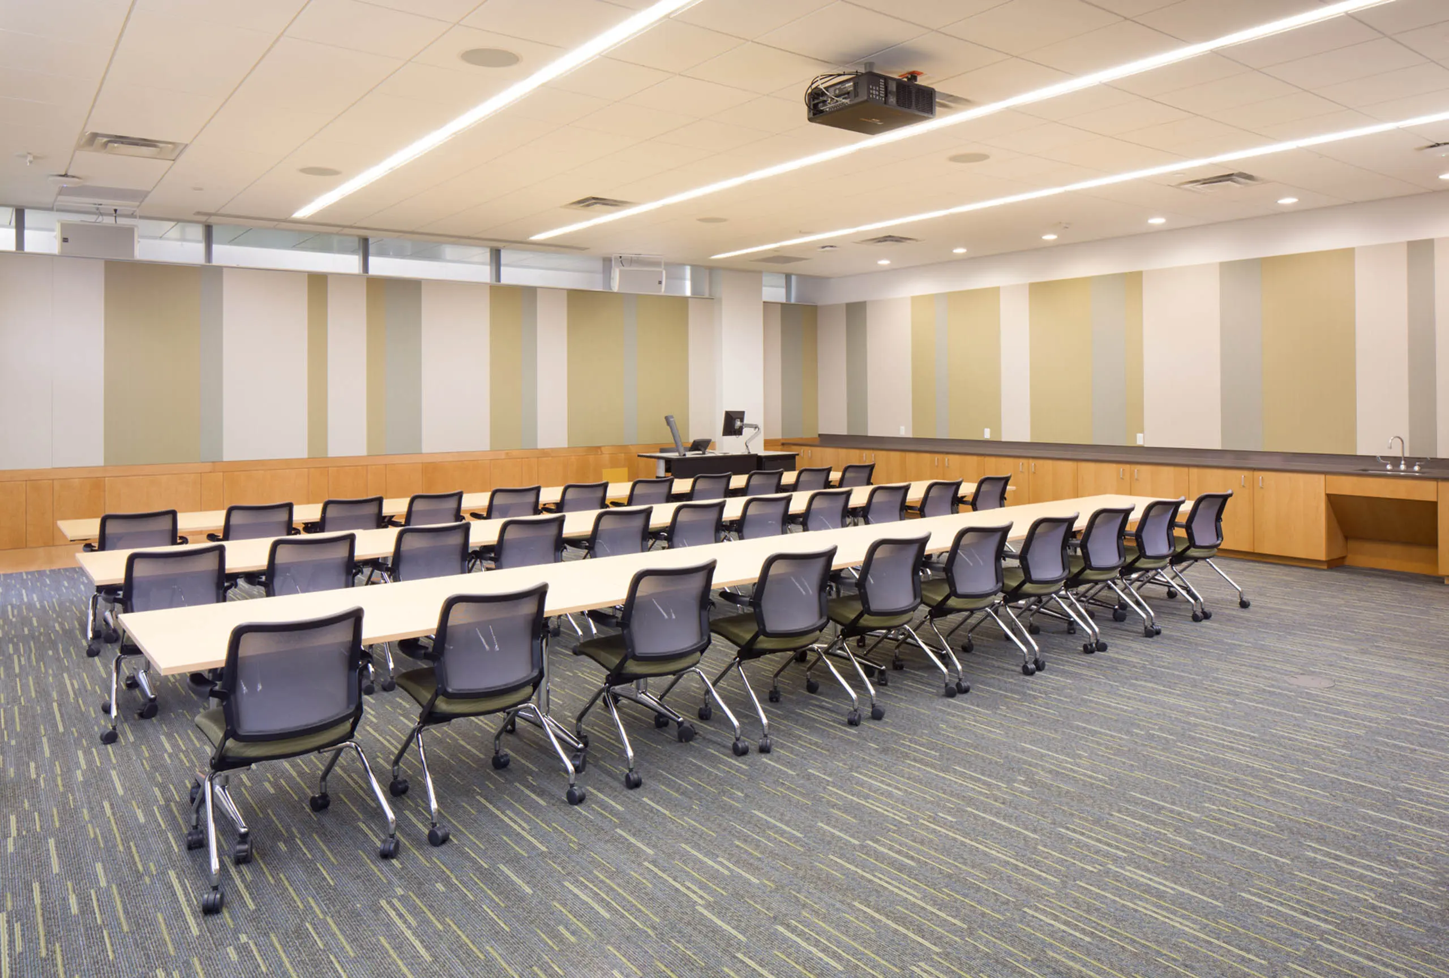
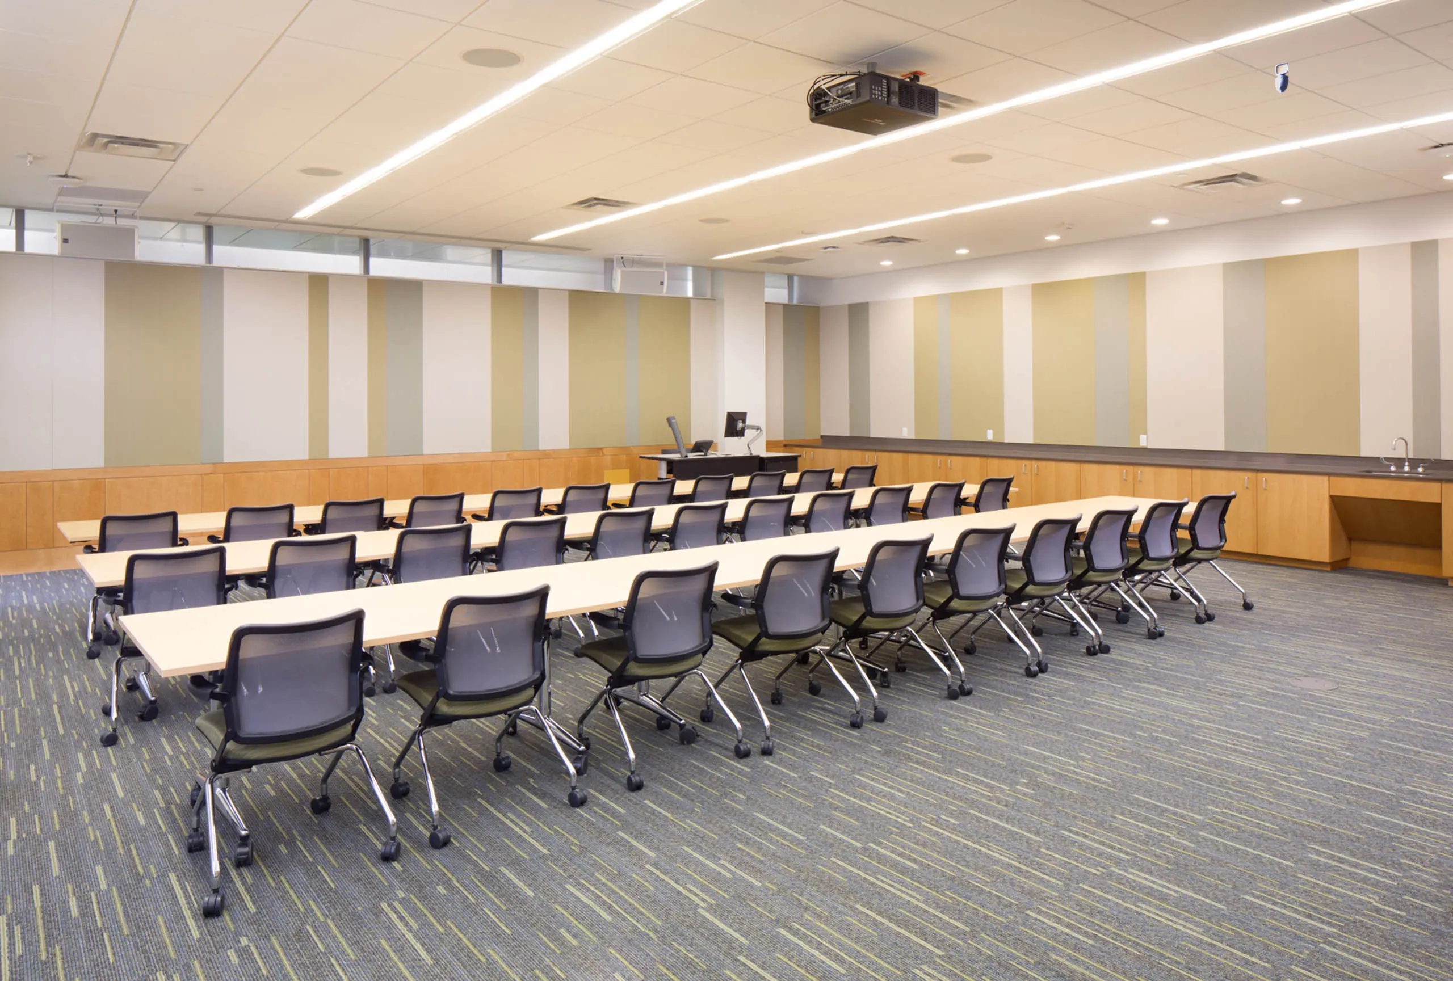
+ security camera (1281, 79)
